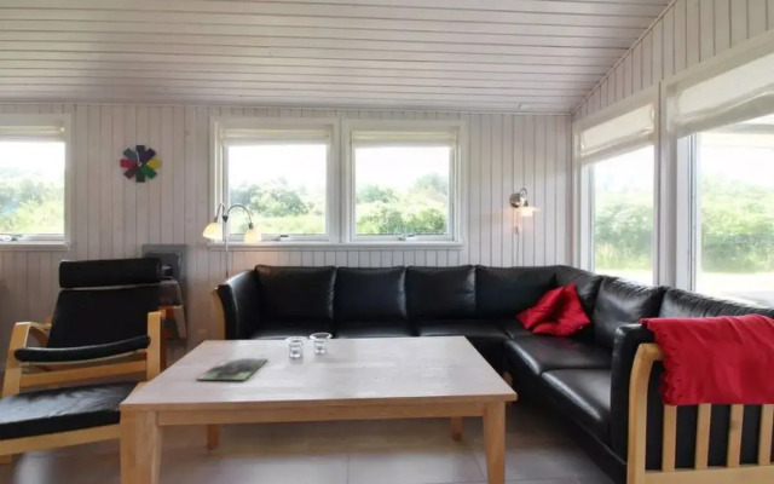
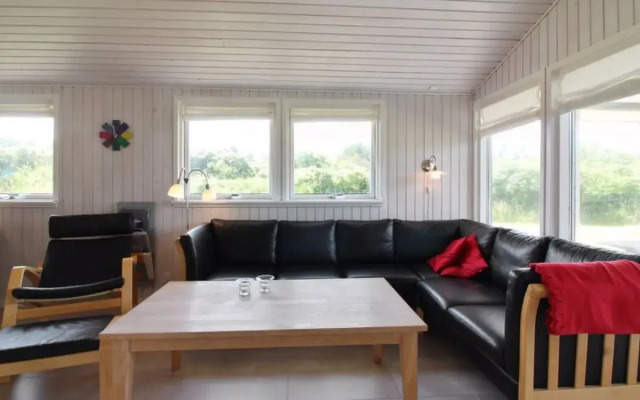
- magazine (235, 368)
